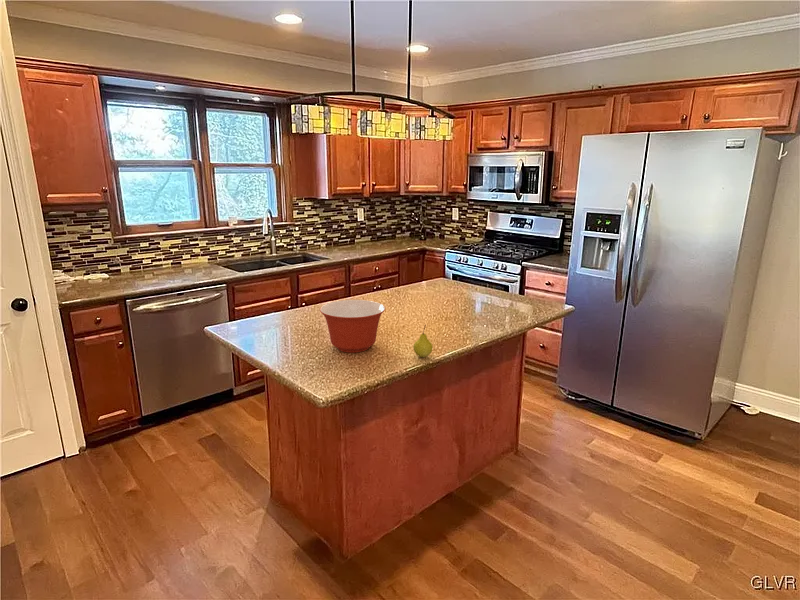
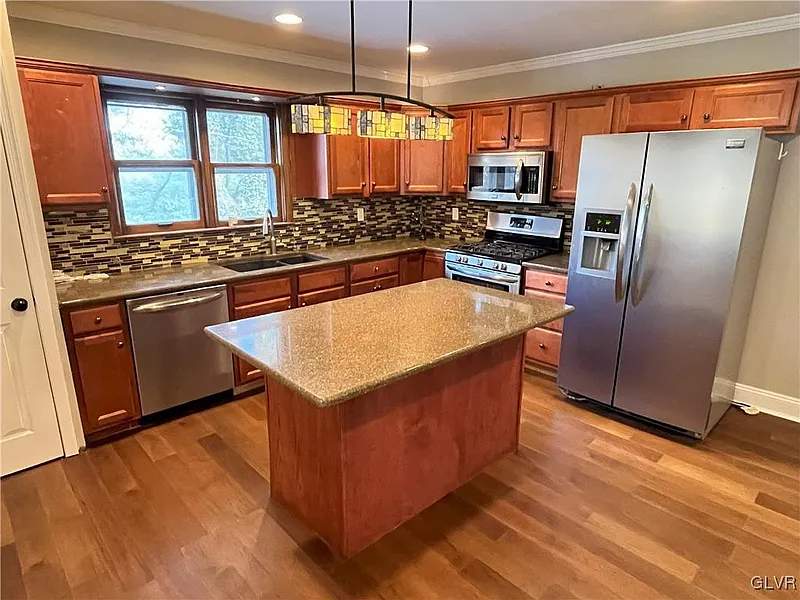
- mixing bowl (353, 327)
- fruit (422, 341)
